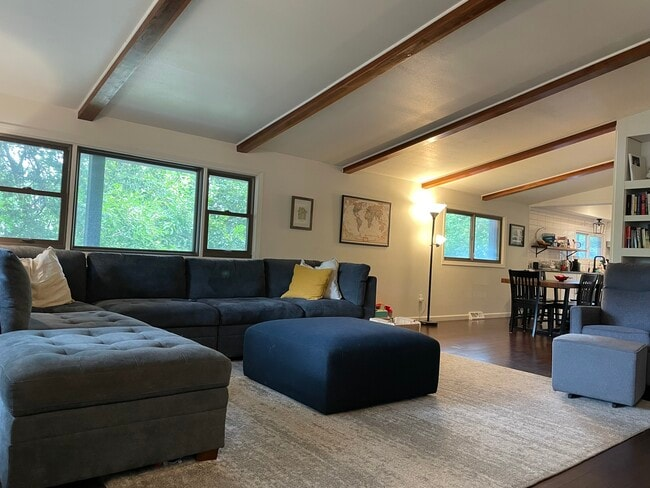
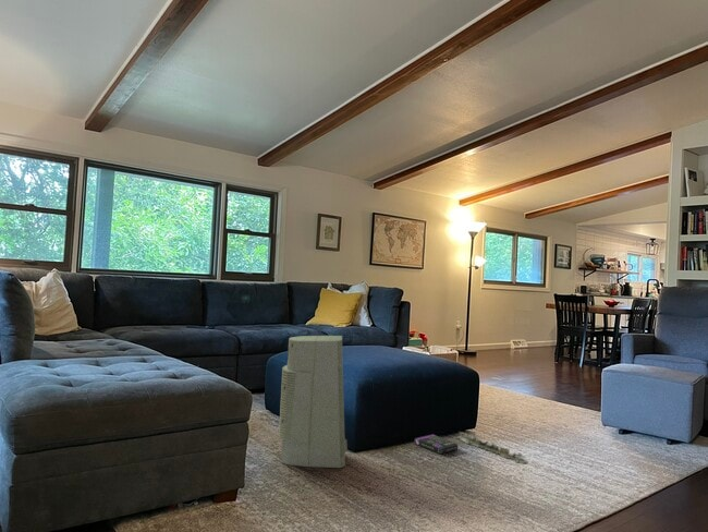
+ box (436, 444)
+ toy train (488, 446)
+ air purifier (315, 397)
